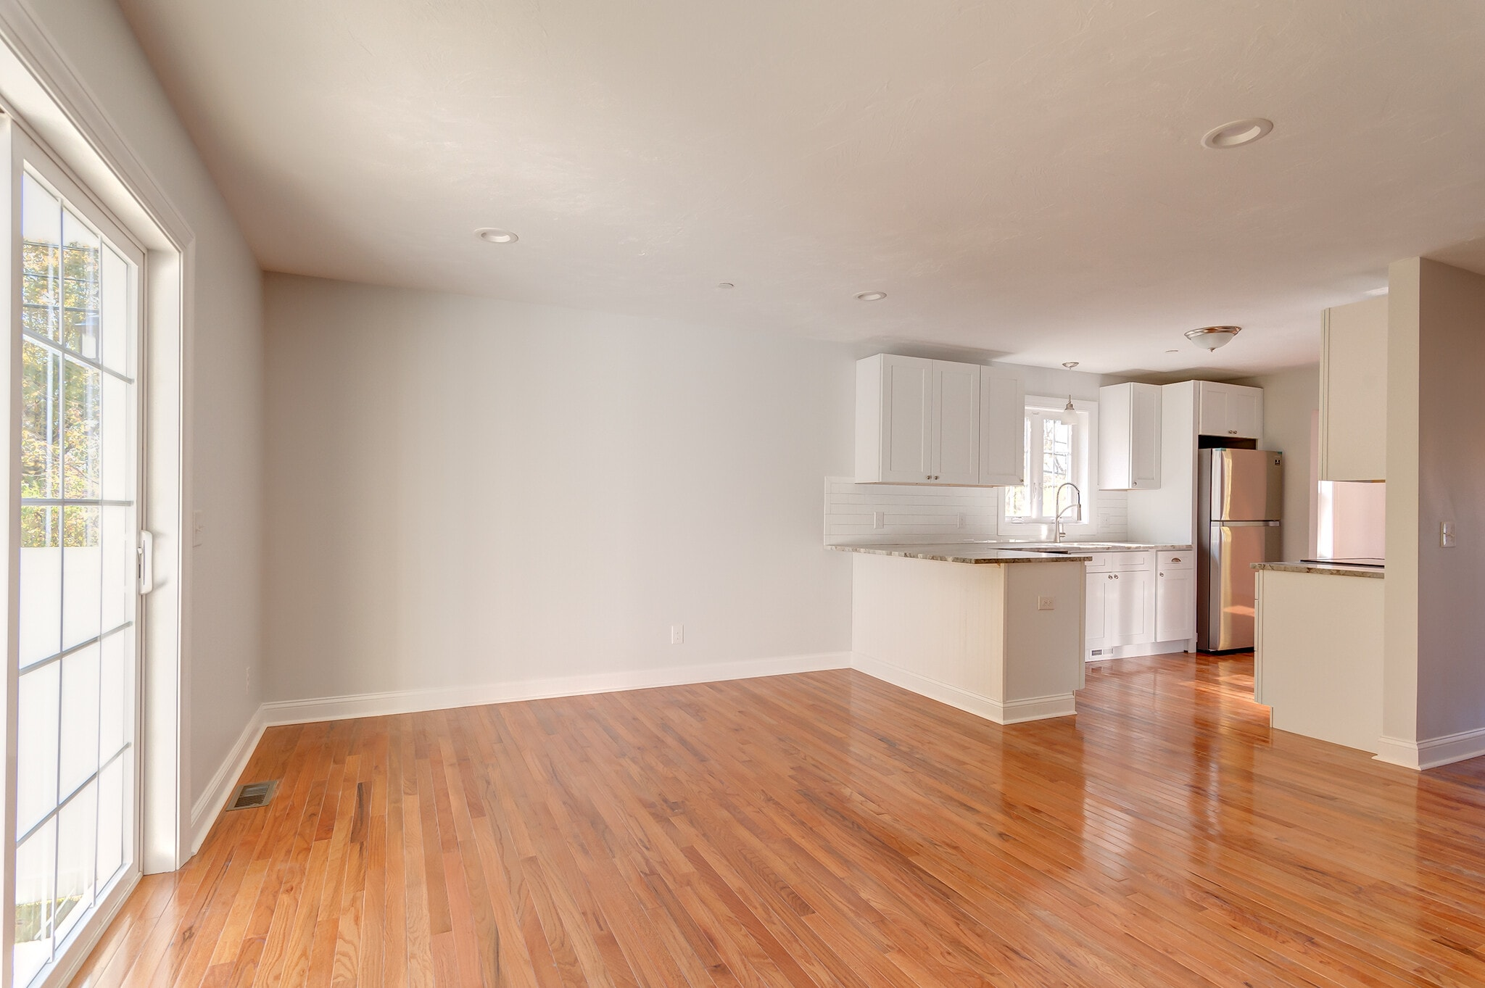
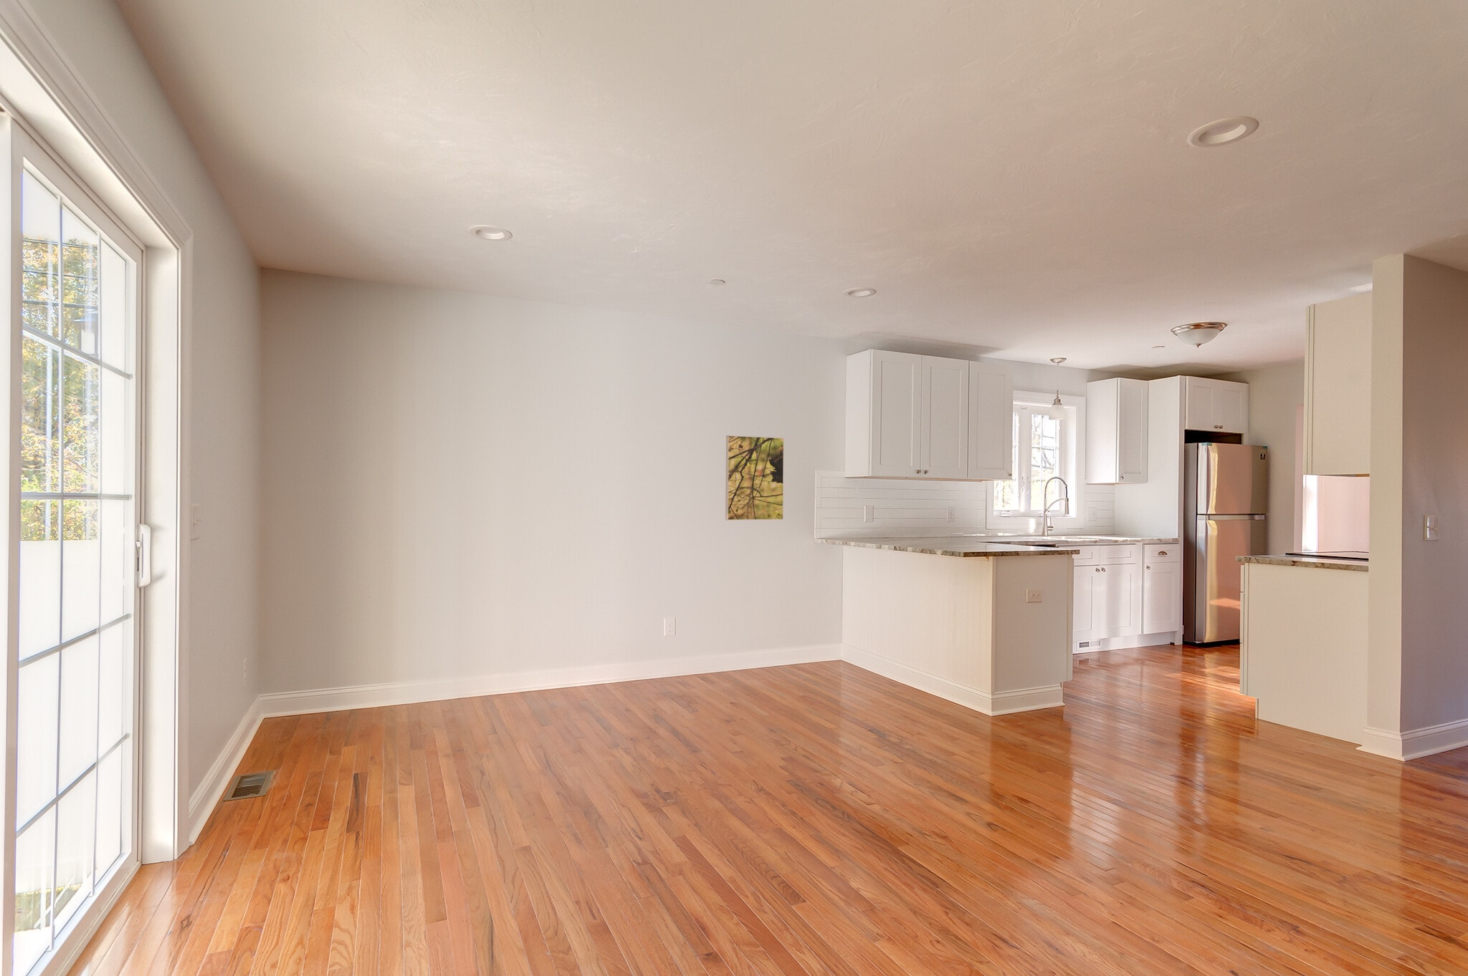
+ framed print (755, 477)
